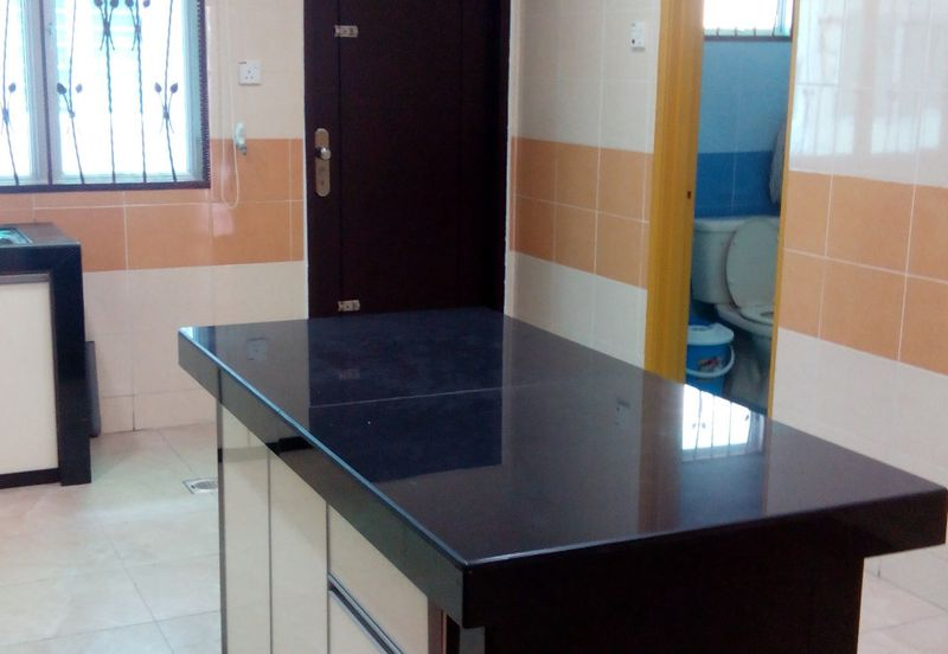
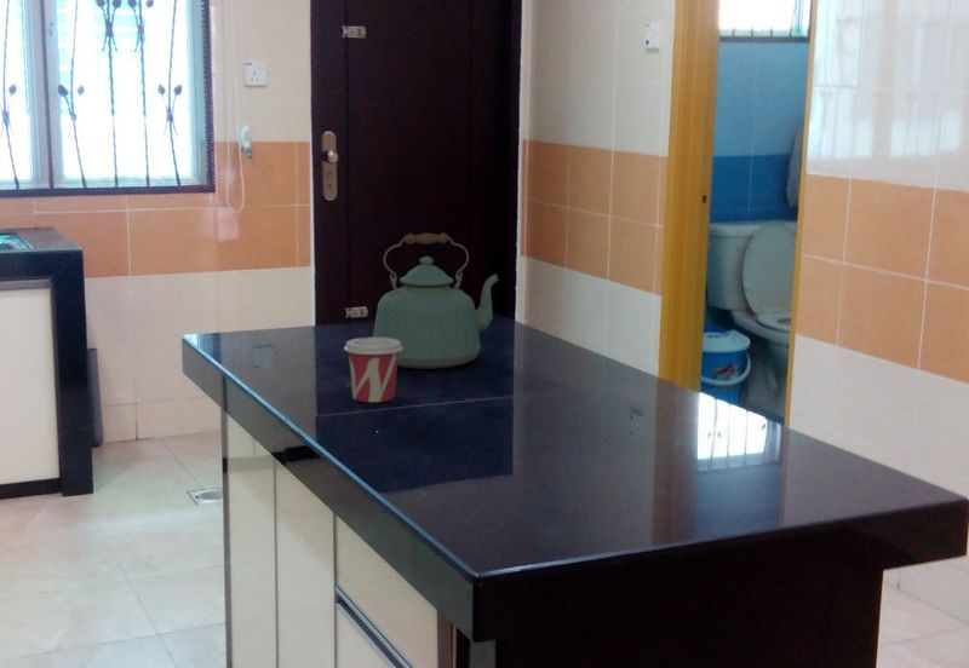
+ kettle (436, 296)
+ cup (373, 369)
